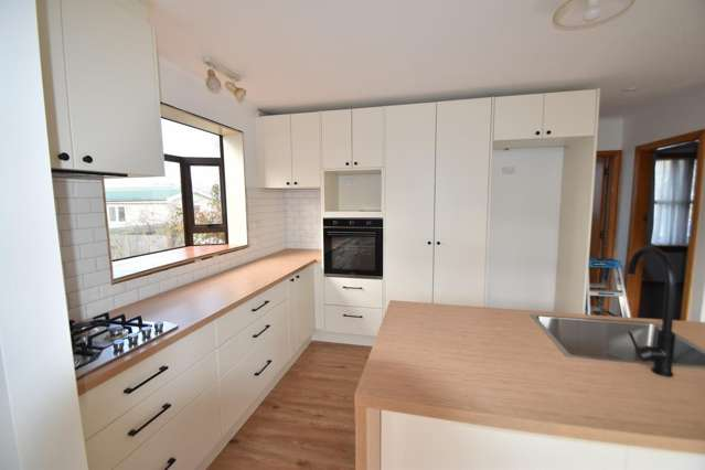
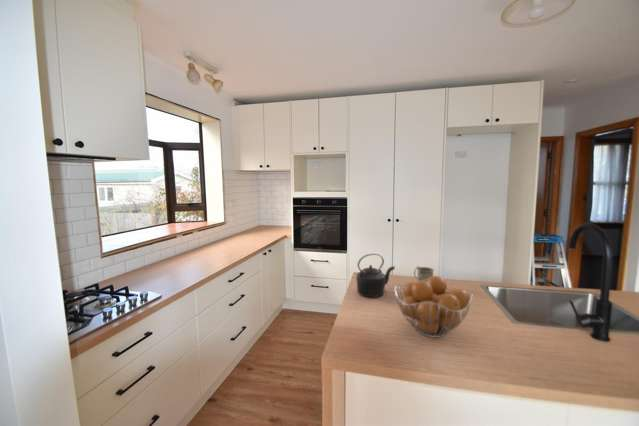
+ mug (422, 276)
+ kettle (376, 272)
+ fruit basket (431, 304)
